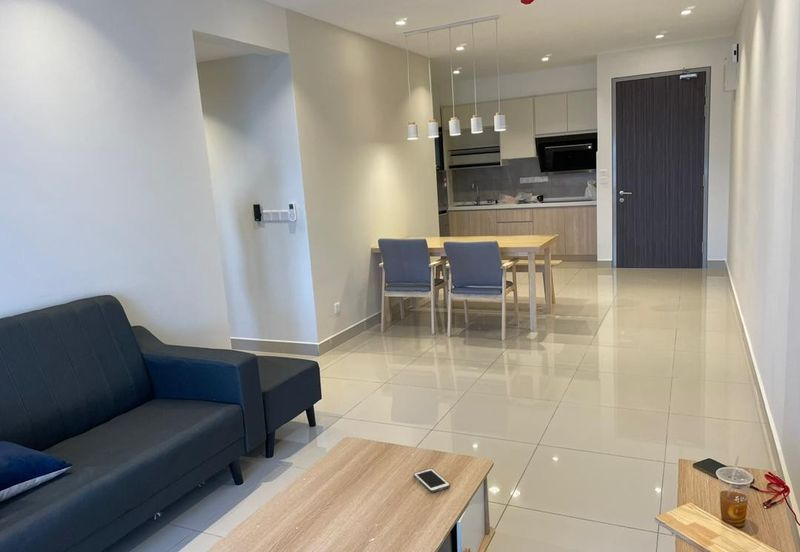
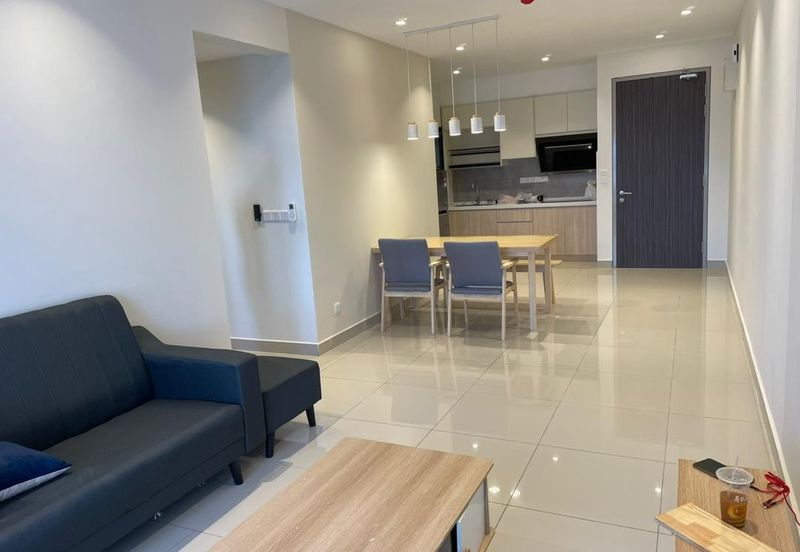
- cell phone (431, 480)
